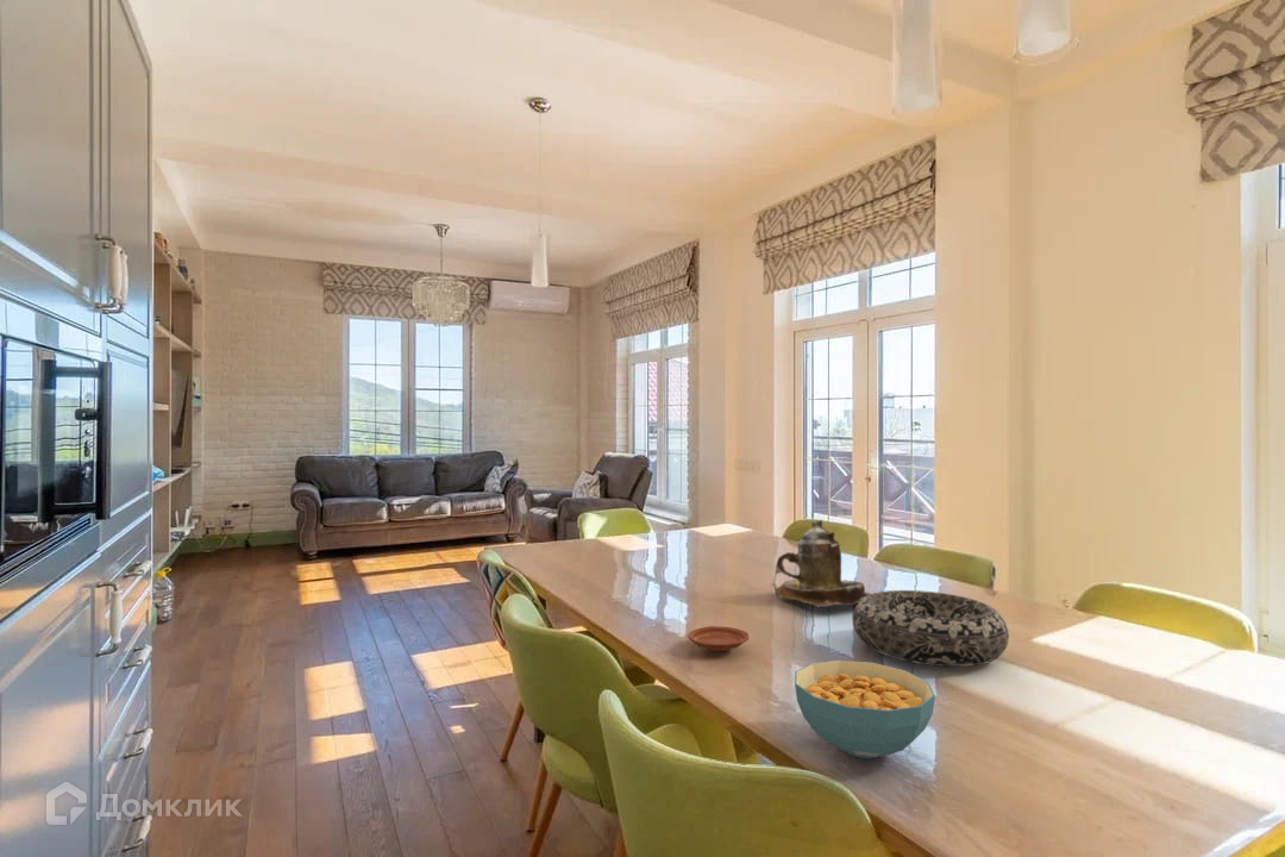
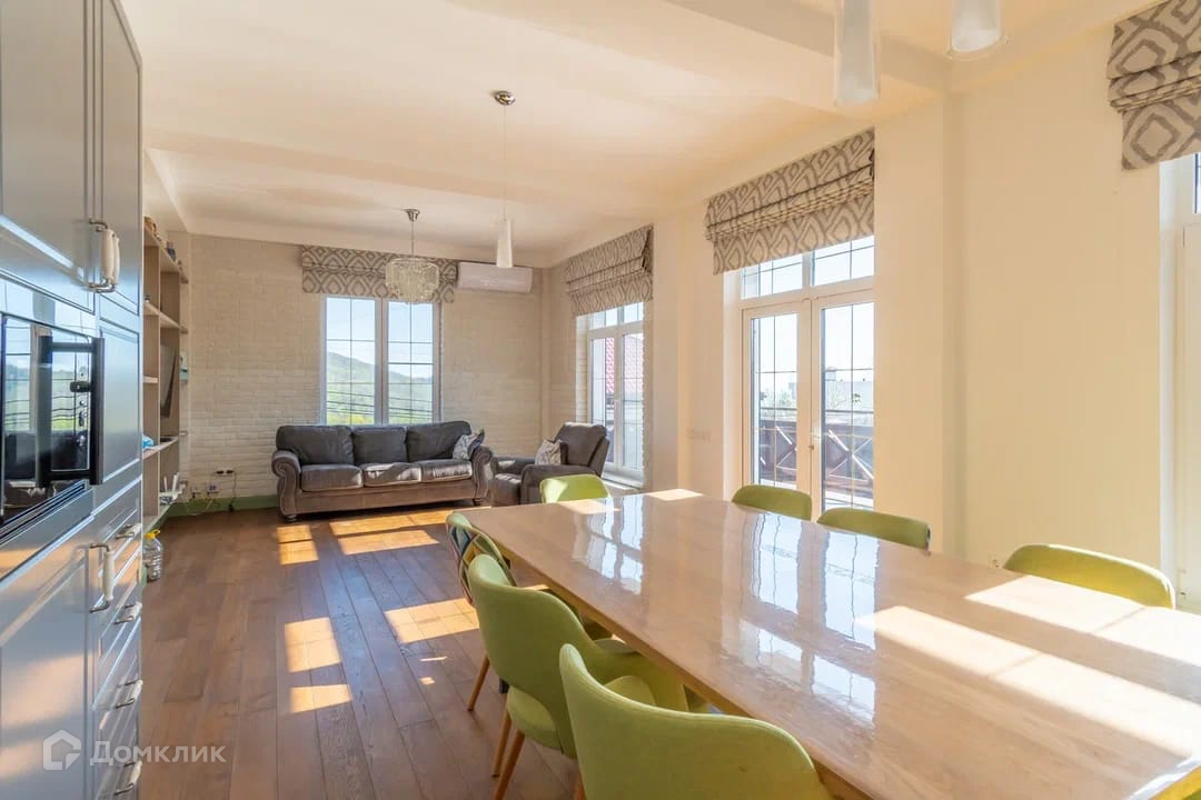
- teapot (829, 559)
- cereal bowl (861, 715)
- plate (717, 642)
- decorative bowl (927, 626)
